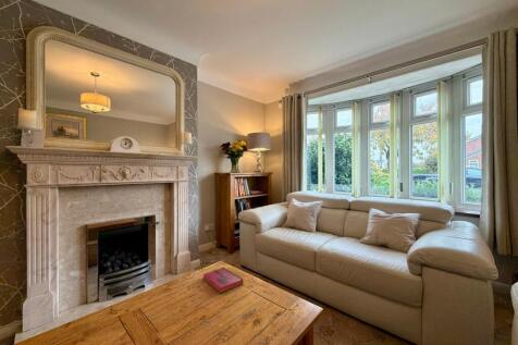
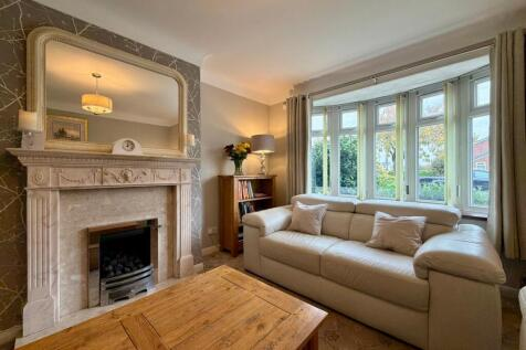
- hardback book (222, 279)
